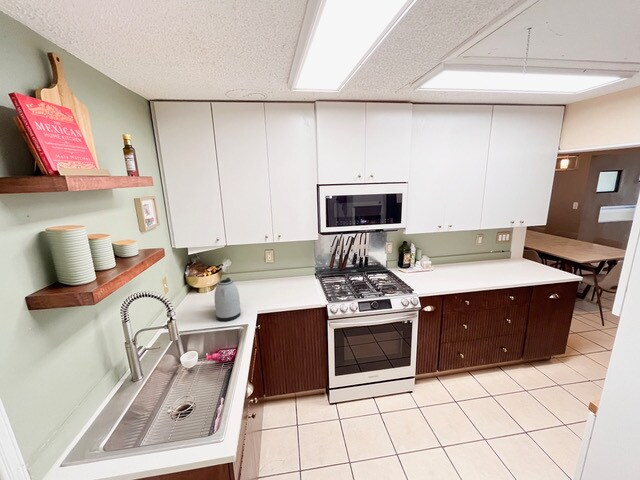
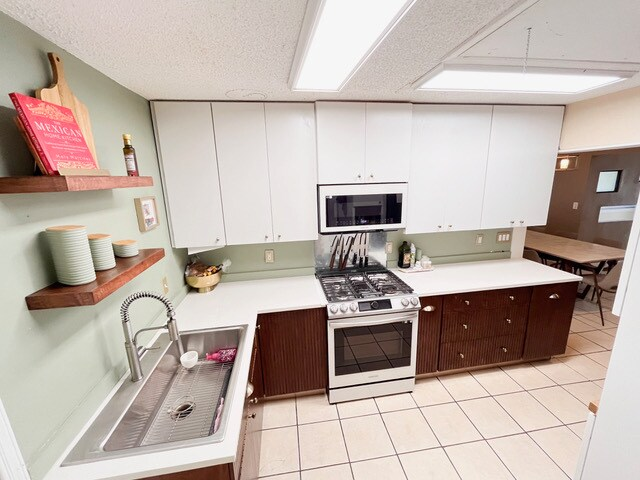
- kettle (227, 296)
